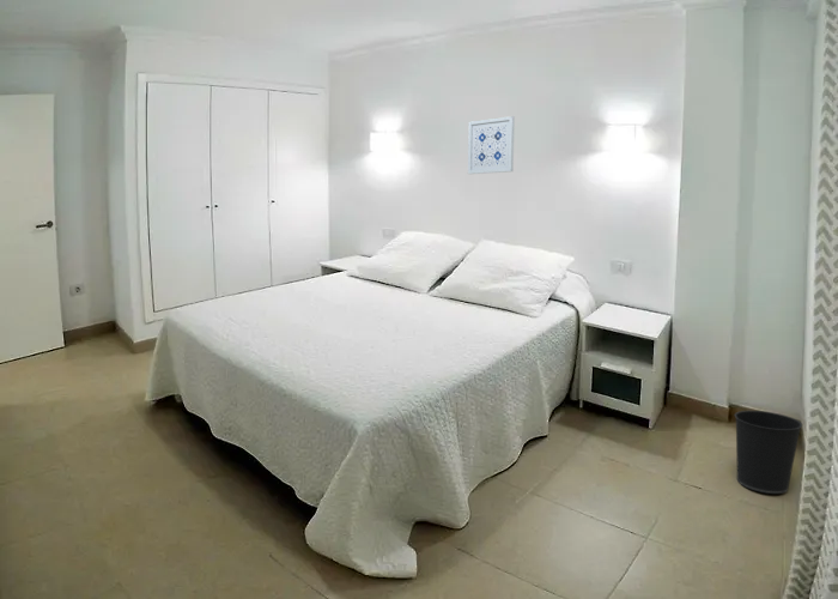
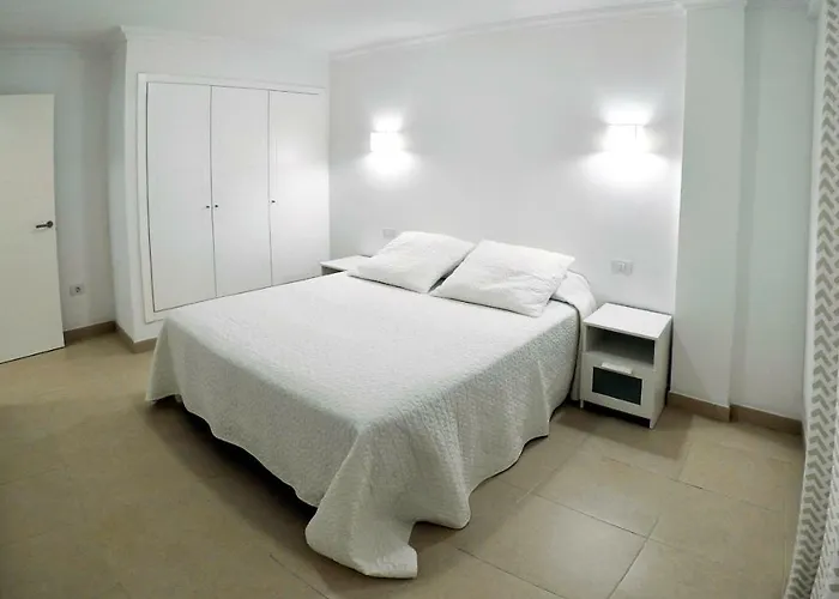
- wastebasket (764, 452)
- wall art (490, 146)
